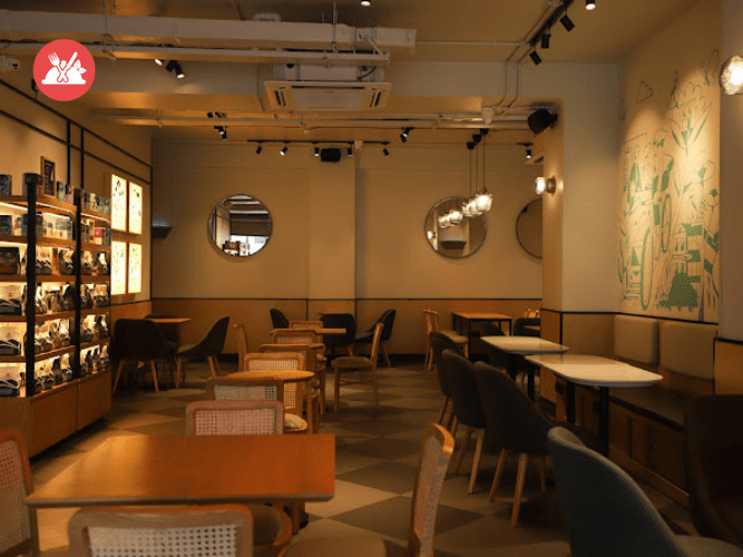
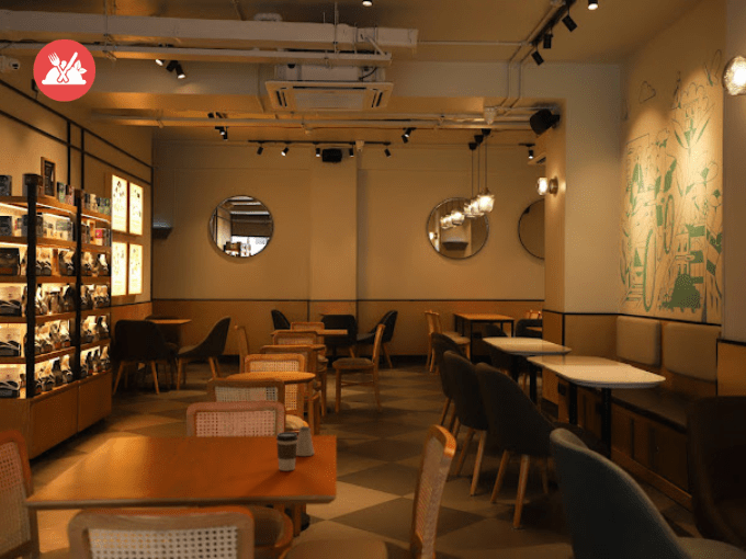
+ saltshaker (304, 440)
+ coffee cup (286, 450)
